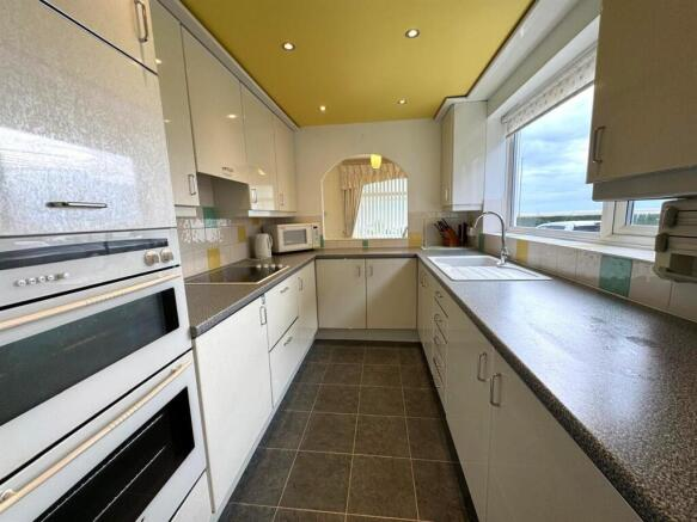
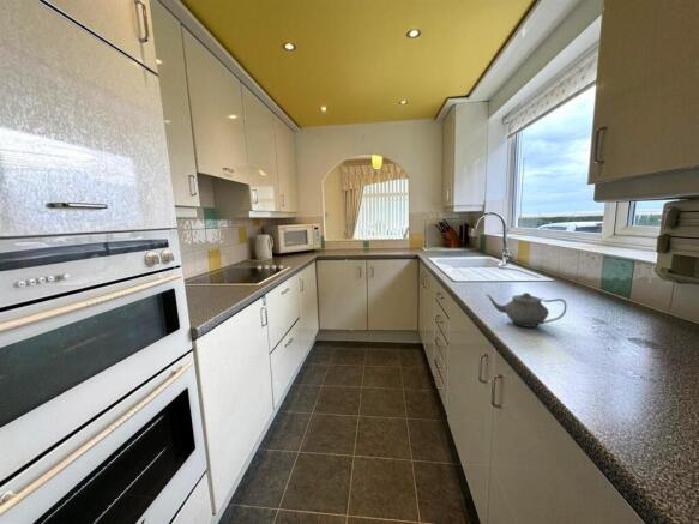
+ teapot (523, 307)
